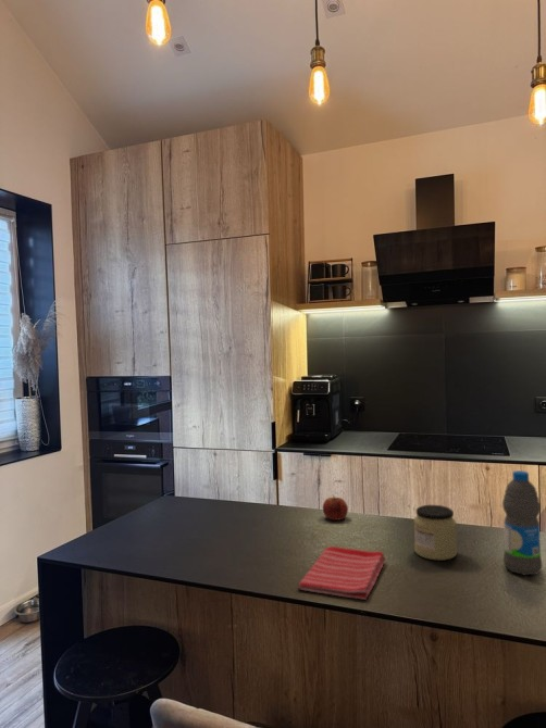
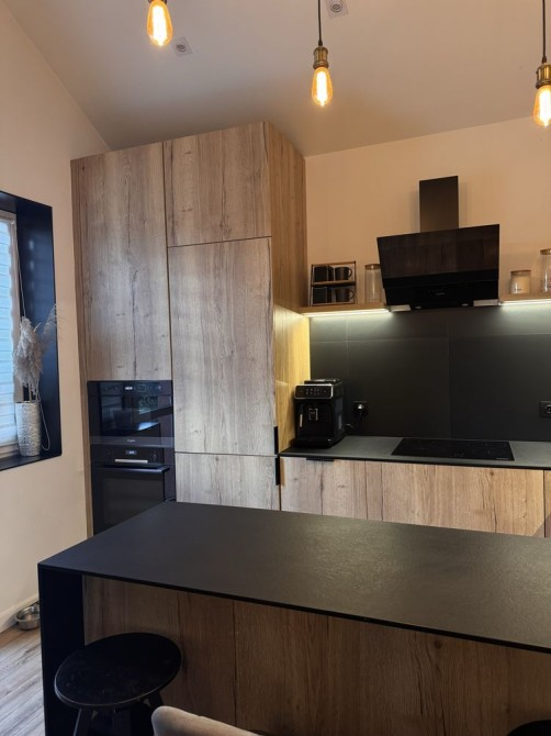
- apple (335, 505)
- dish towel (344, 569)
- water bottle (521, 520)
- jar (435, 531)
